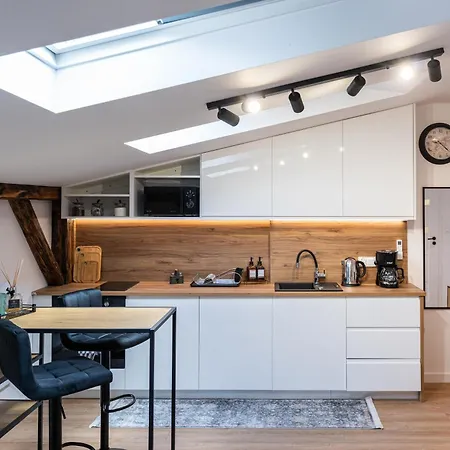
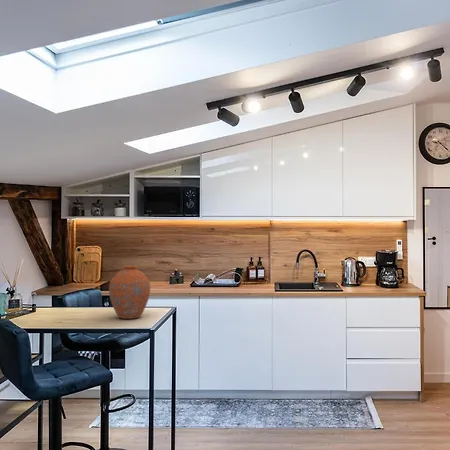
+ vase (129, 291)
